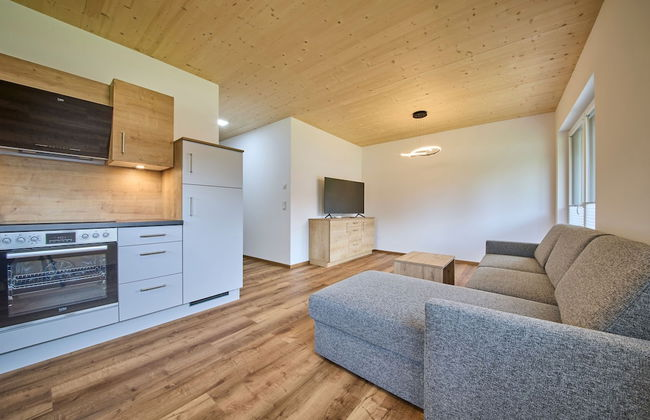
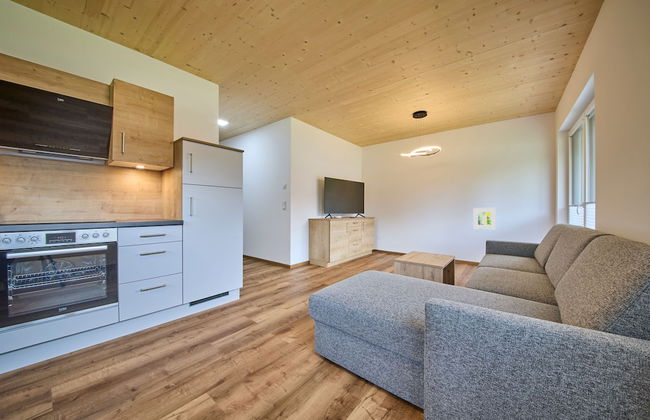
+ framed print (484, 218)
